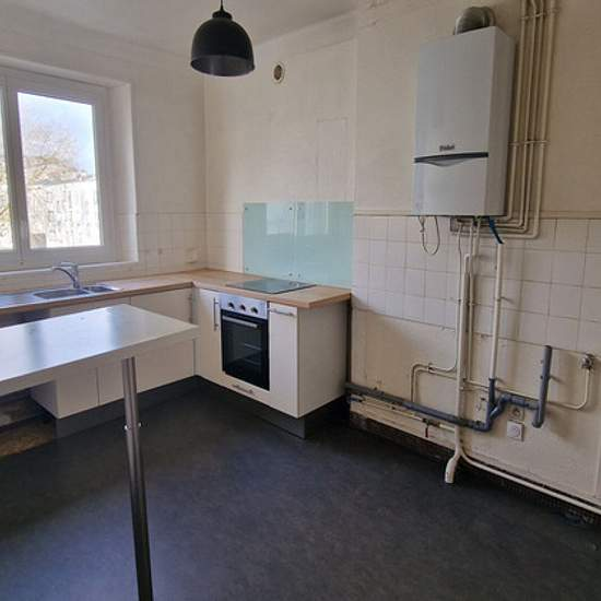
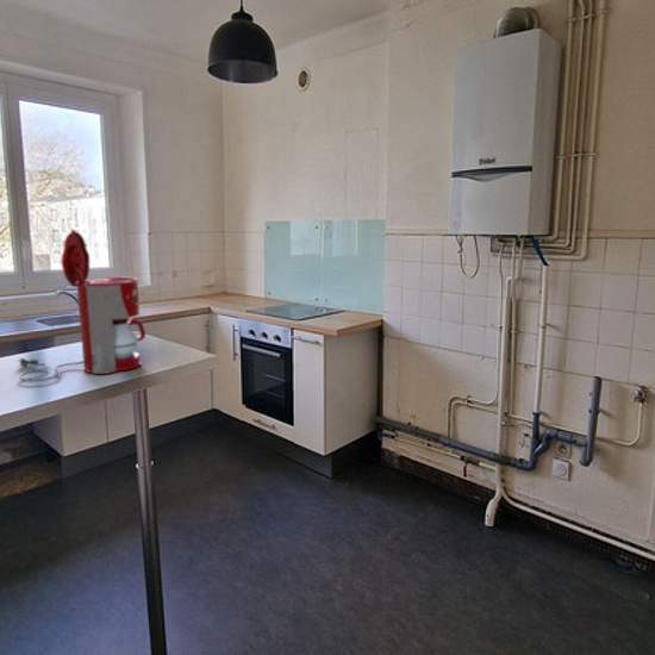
+ coffee maker (77, 297)
